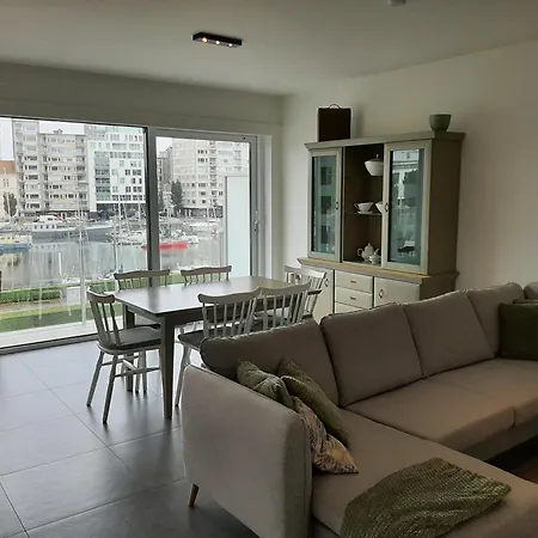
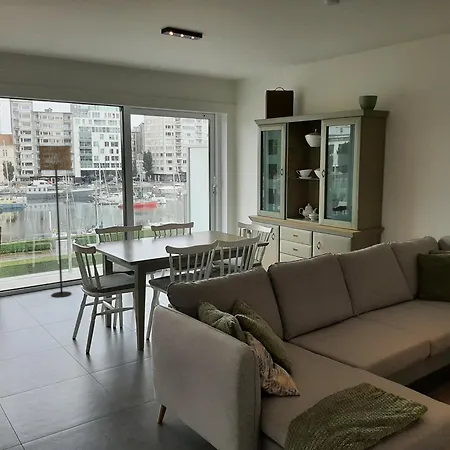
+ floor lamp (58, 221)
